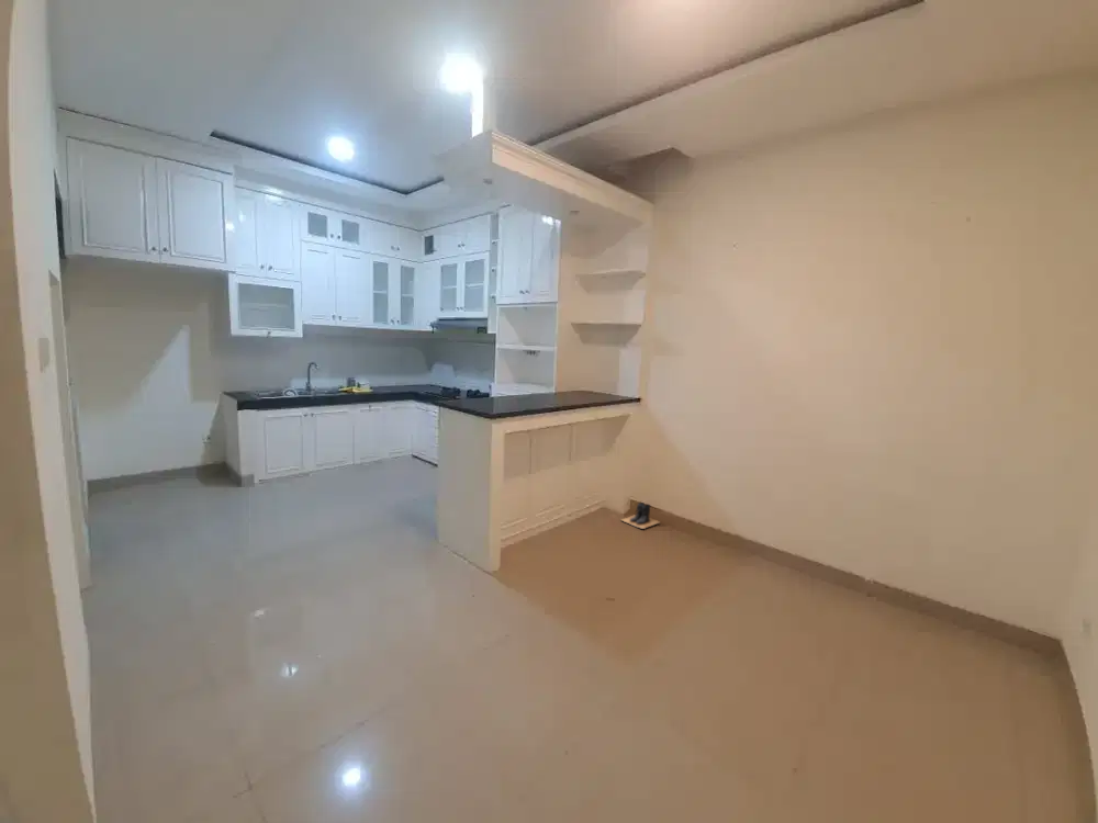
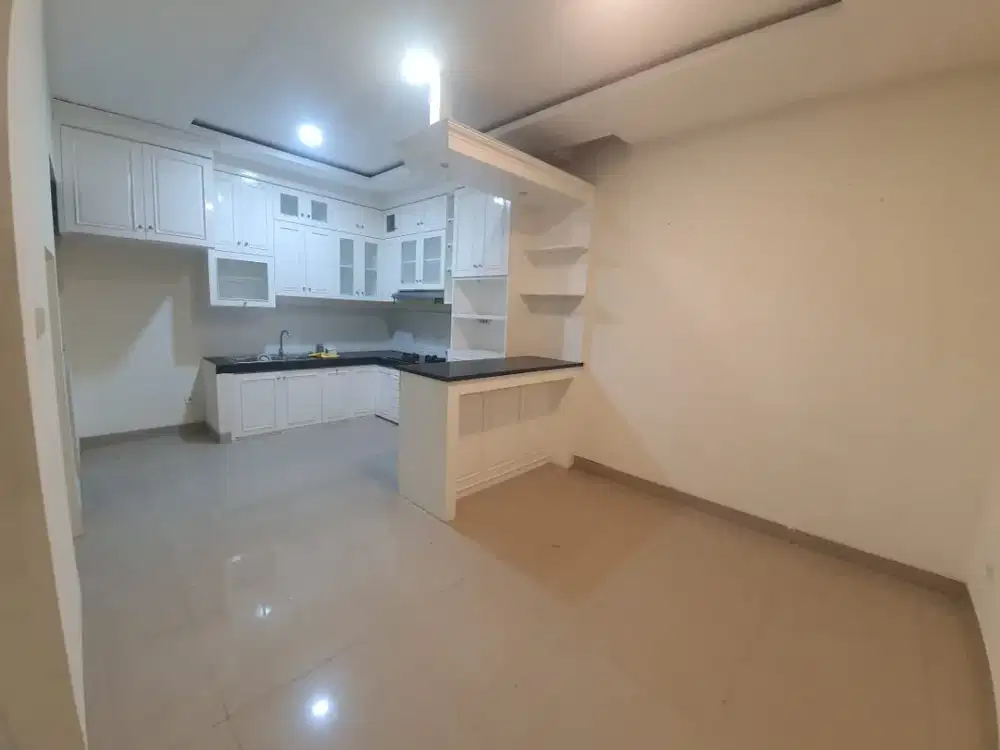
- boots (640, 512)
